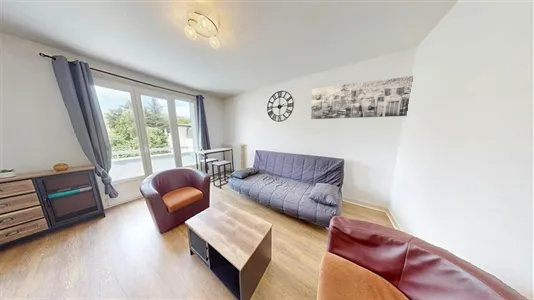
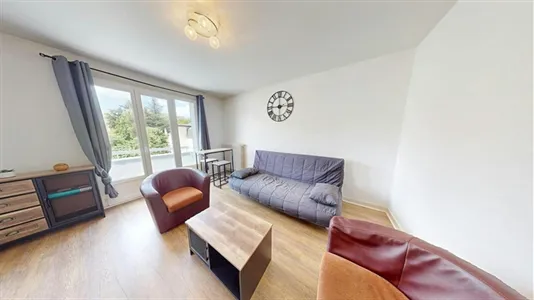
- wall art (363, 100)
